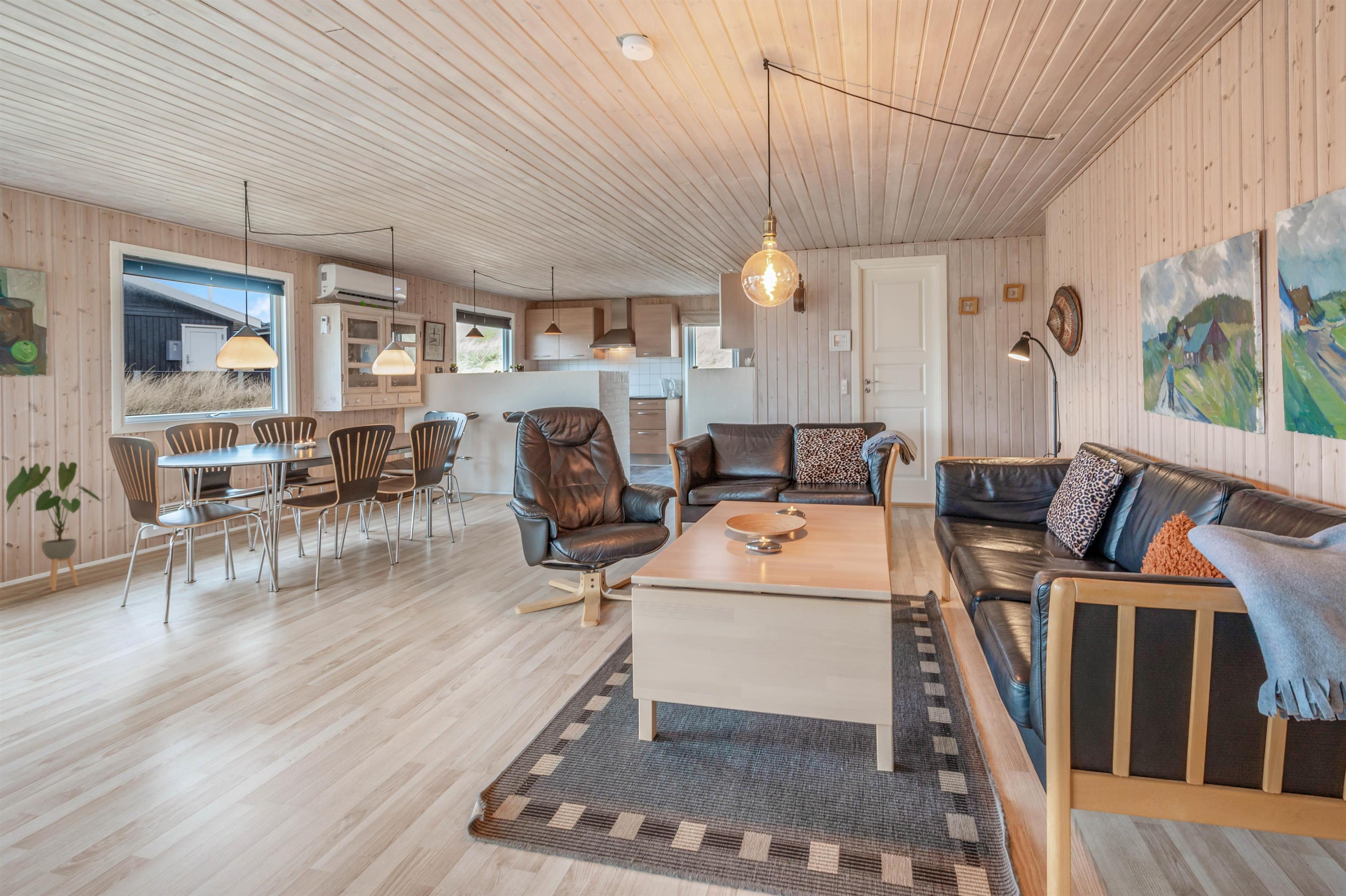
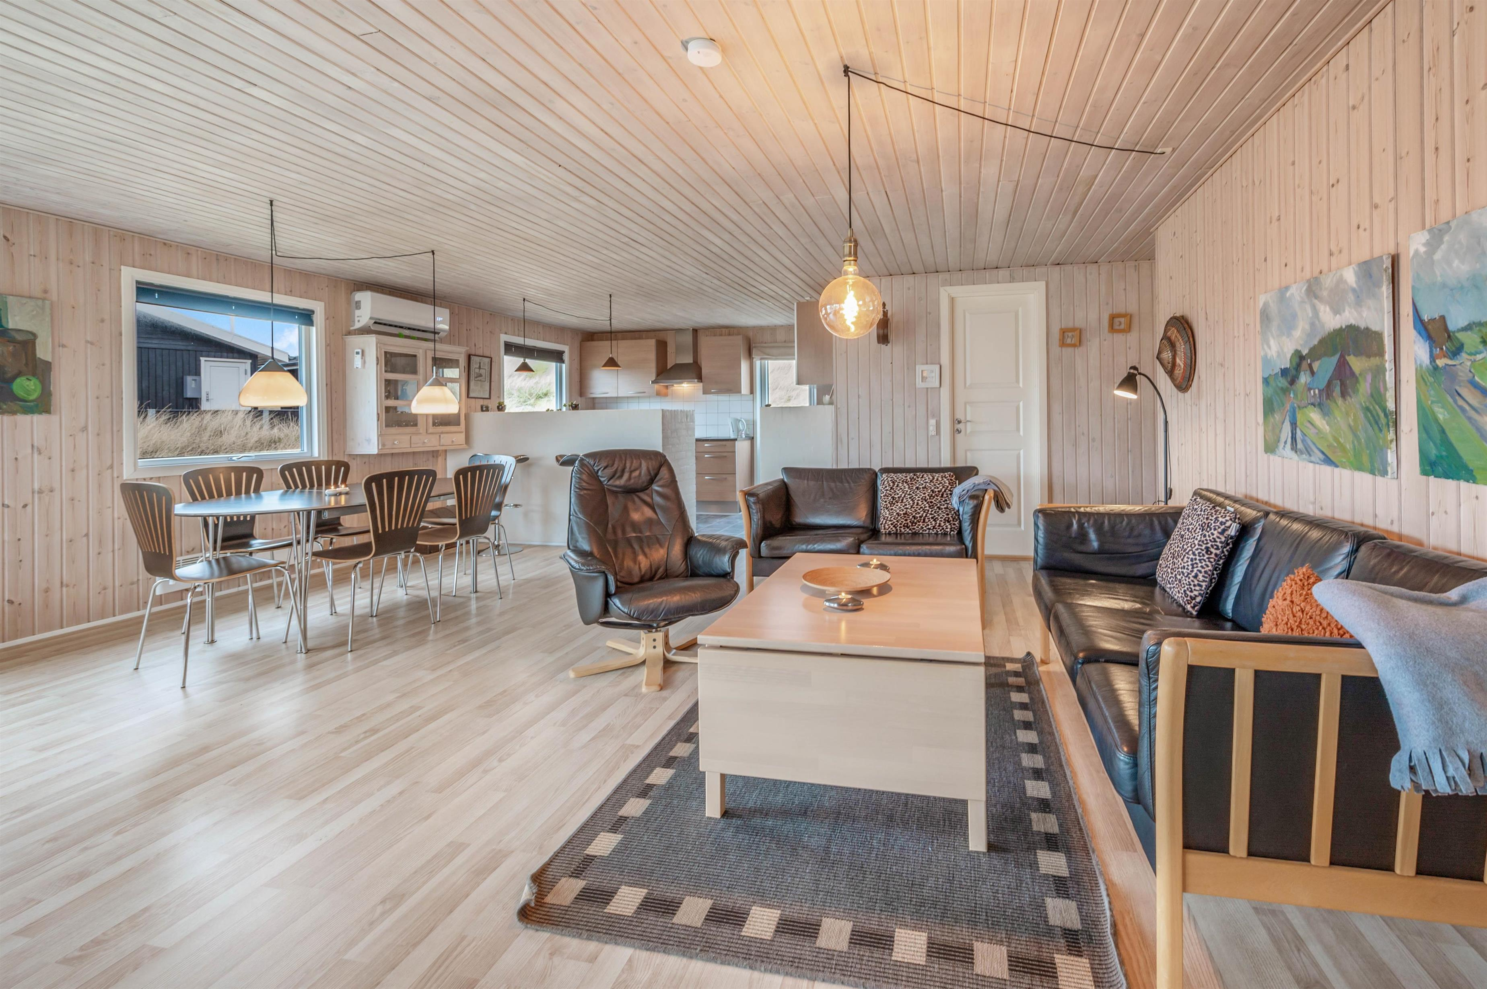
- house plant (51, 525)
